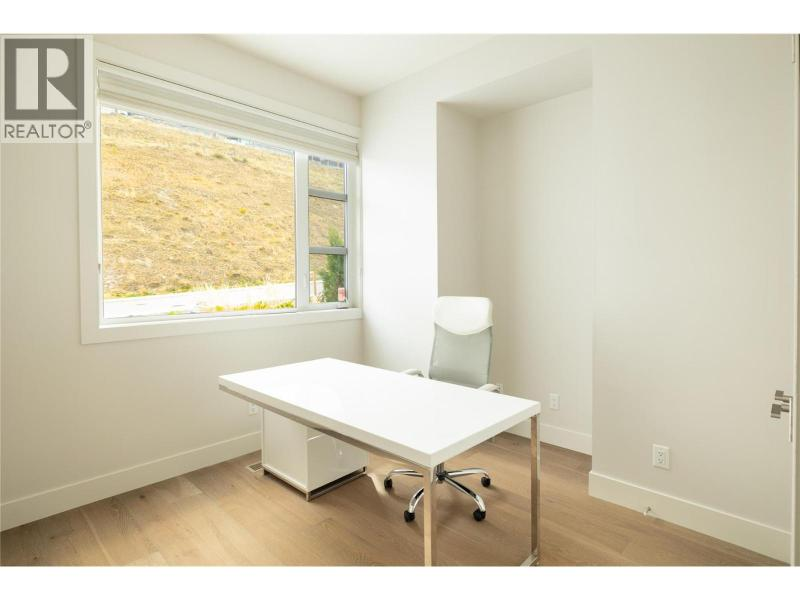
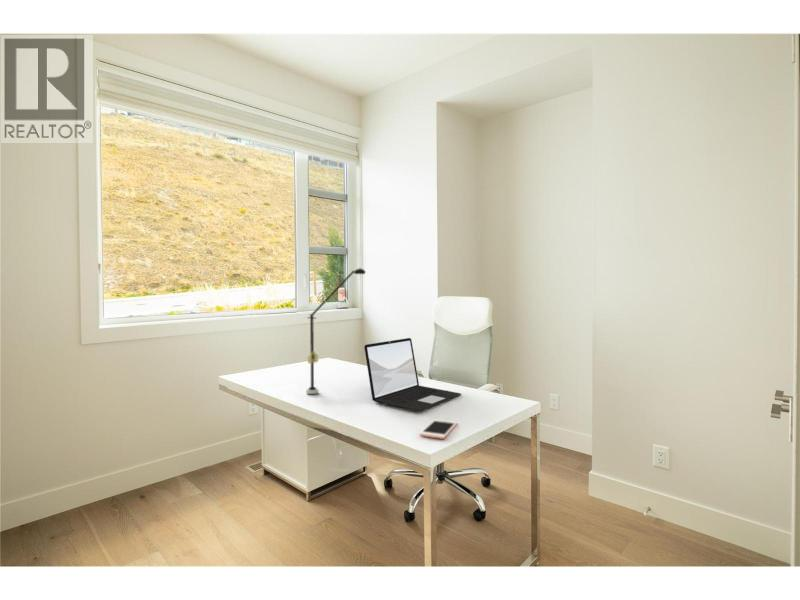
+ laptop (414, 370)
+ desk lamp (315, 318)
+ cell phone (439, 428)
